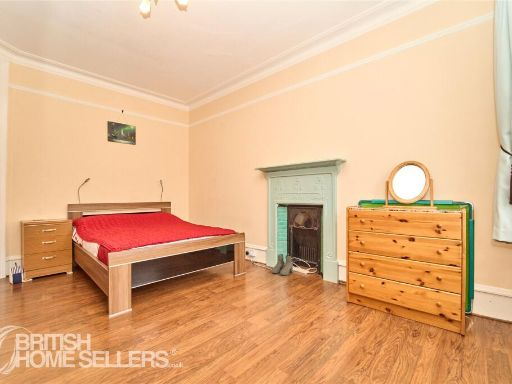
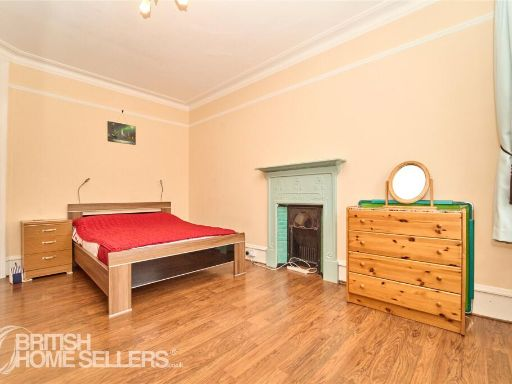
- boots (282, 264)
